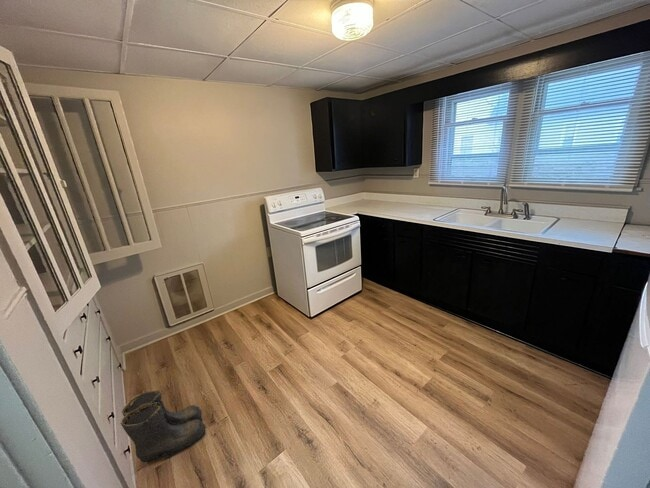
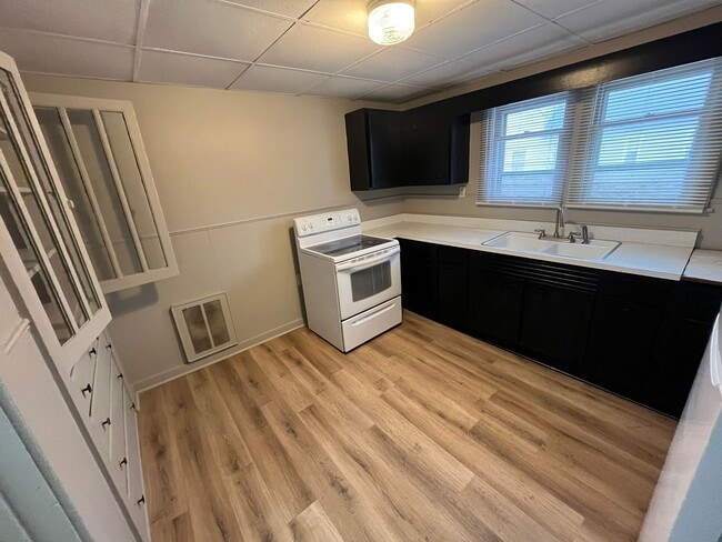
- boots (166, 418)
